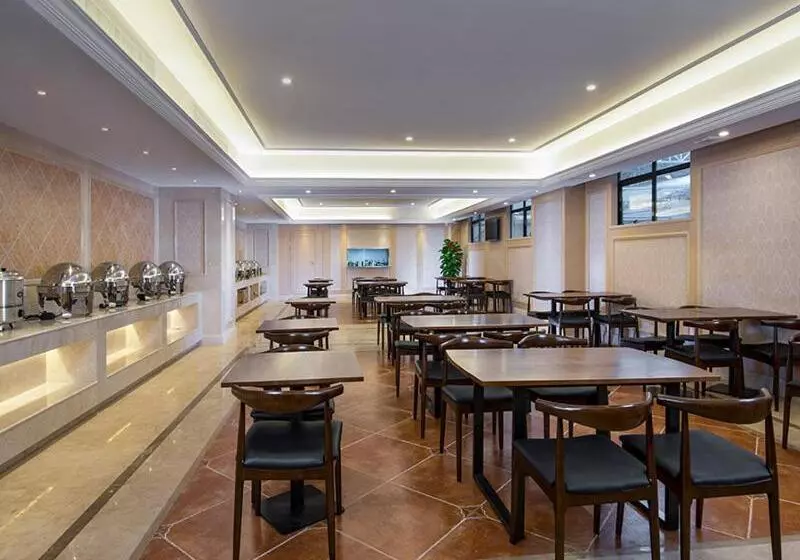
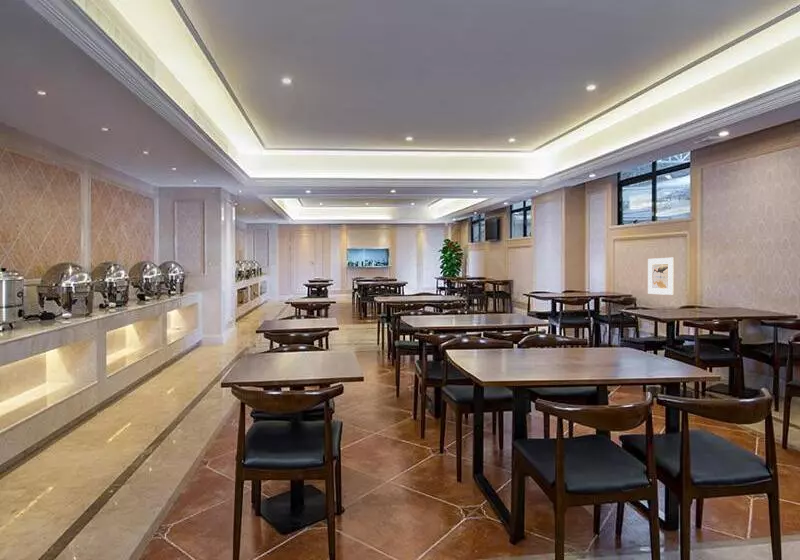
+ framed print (660, 276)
